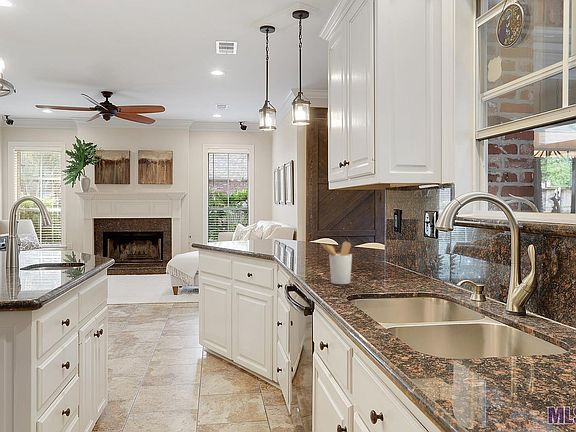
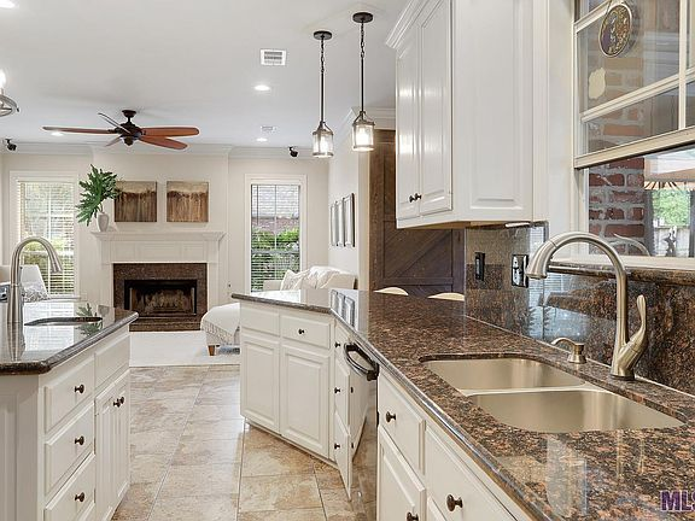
- utensil holder (335, 262)
